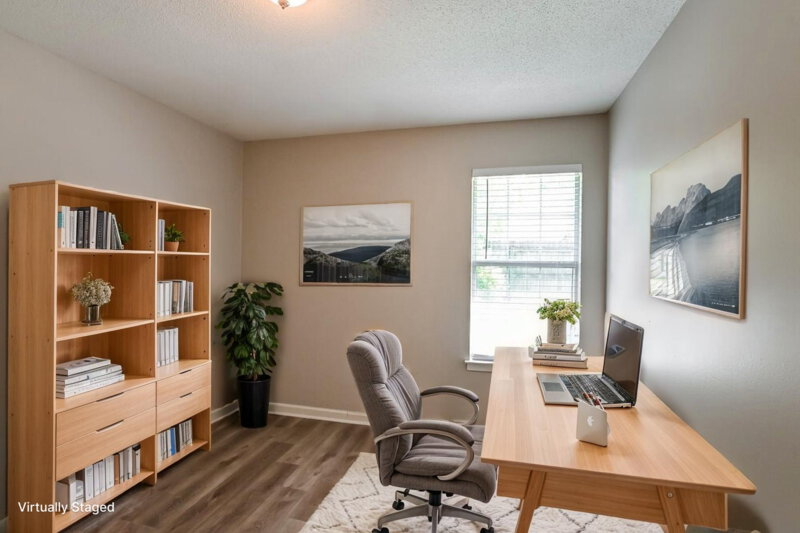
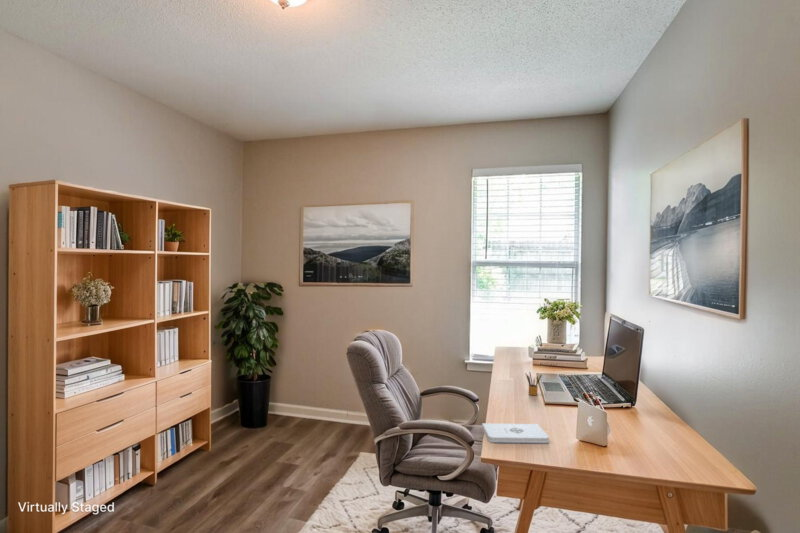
+ notepad (514, 432)
+ pencil box (533, 383)
